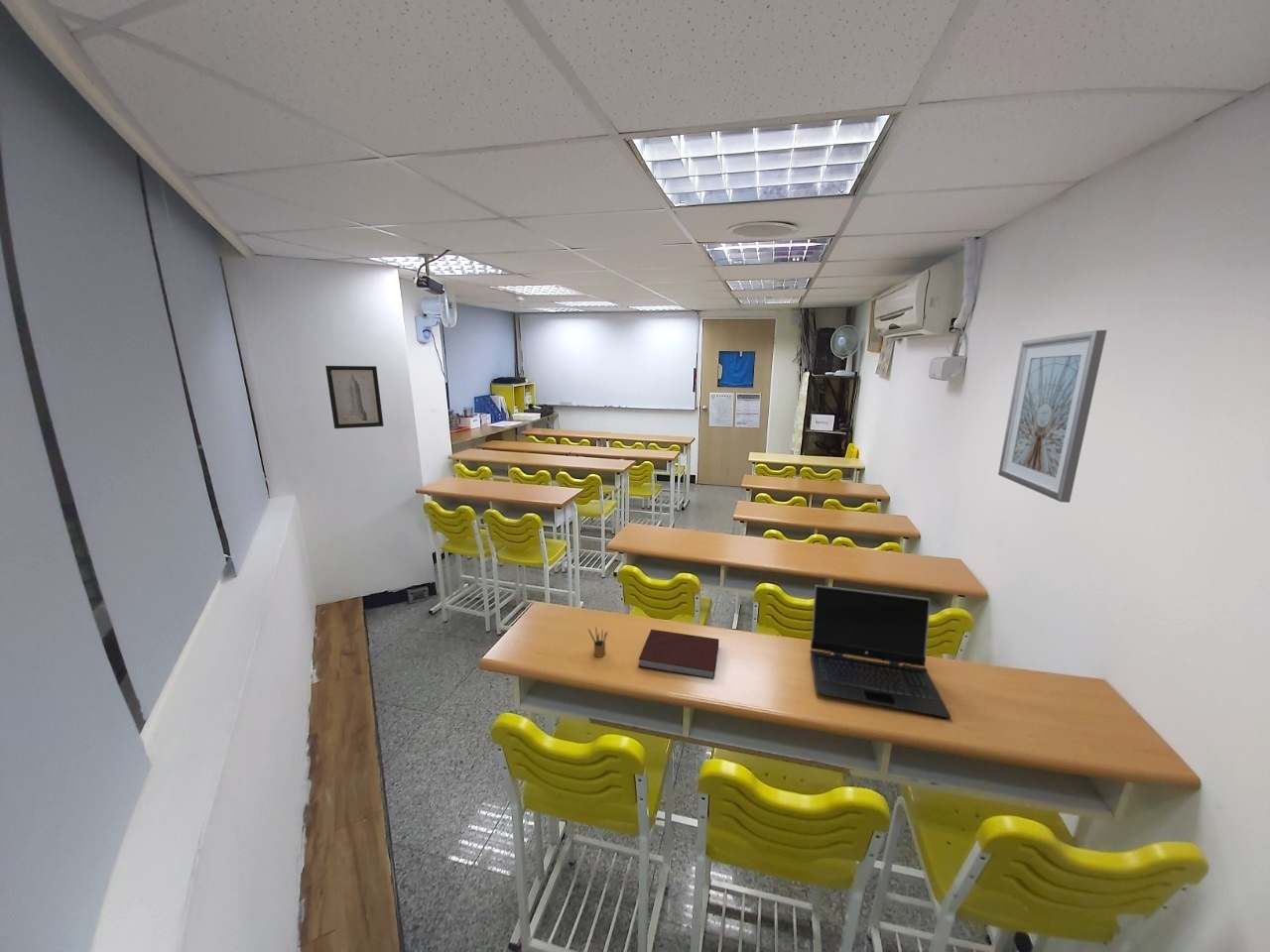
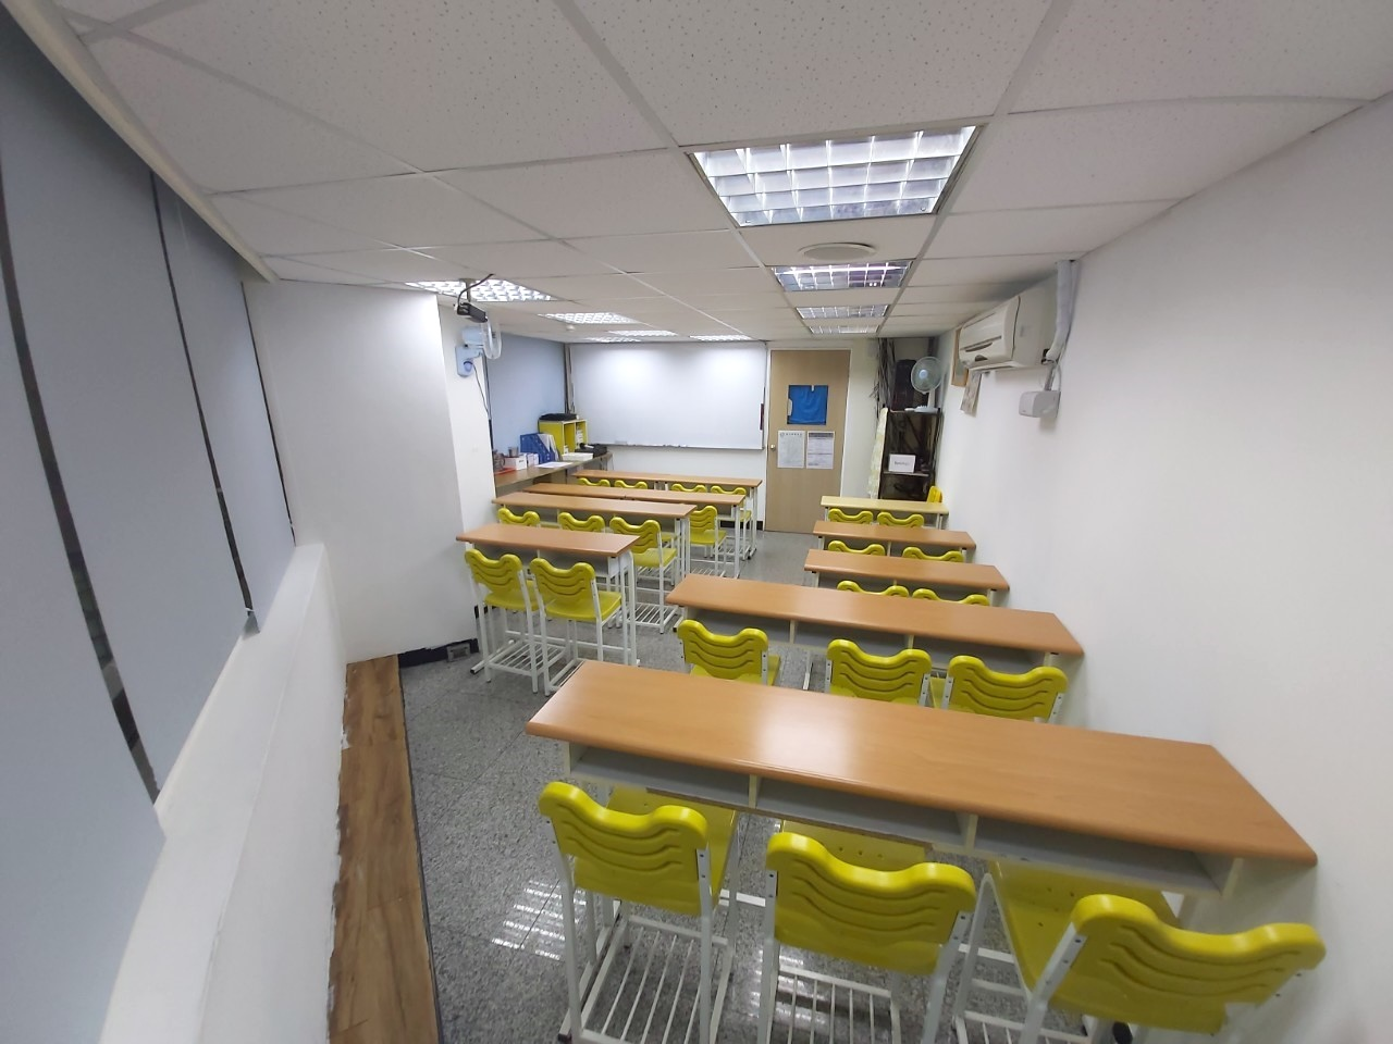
- notebook (680, 652)
- picture frame (1043, 414)
- laptop computer (875, 646)
- pencil box (598, 641)
- wall art (355, 397)
